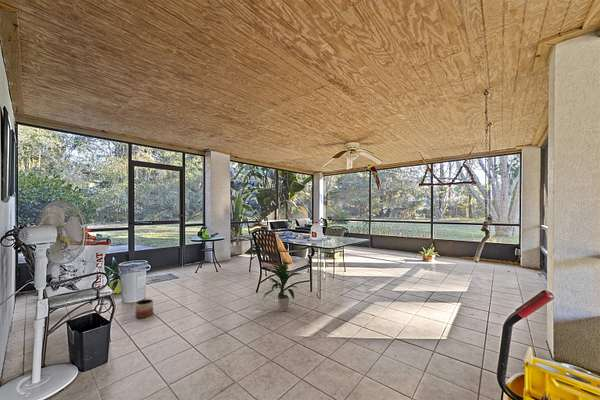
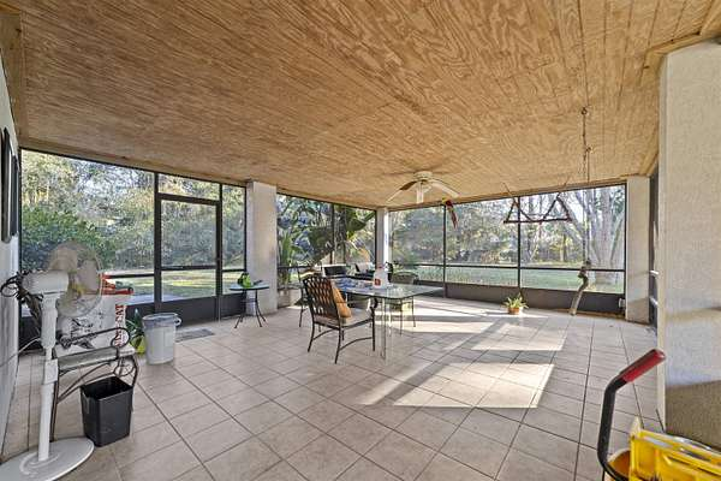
- planter (144, 308)
- indoor plant (281, 285)
